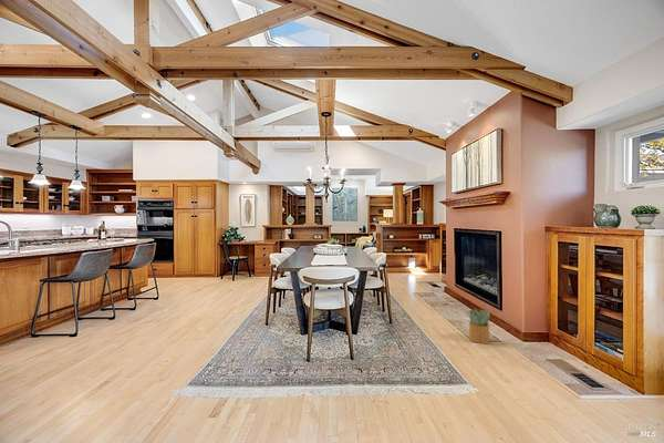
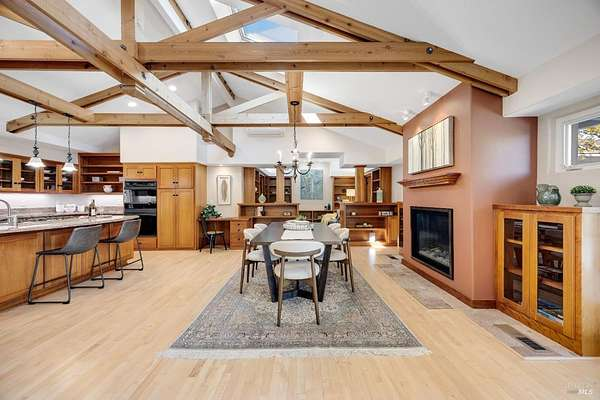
- potted plant (477, 324)
